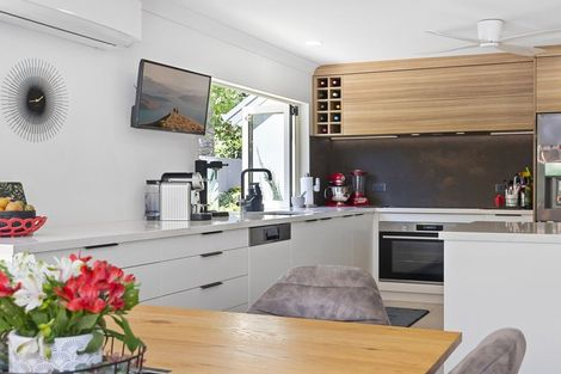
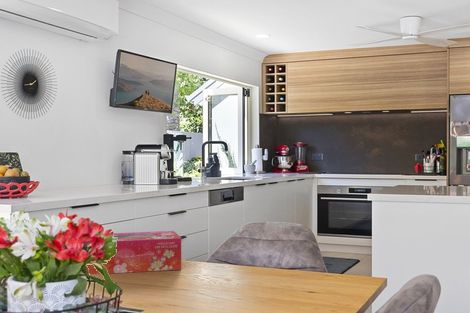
+ tissue box (132, 251)
